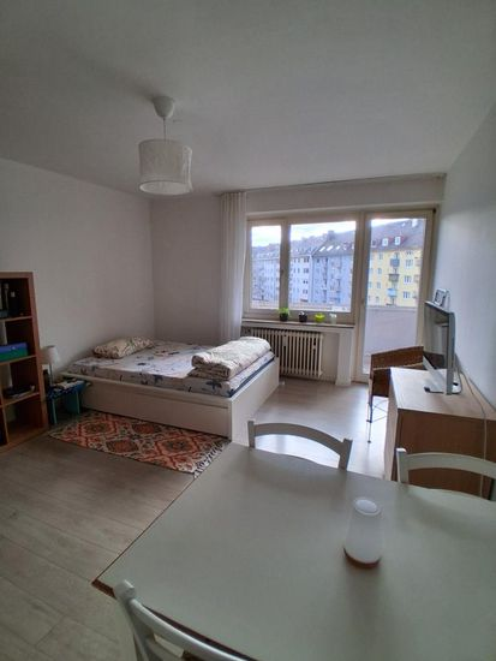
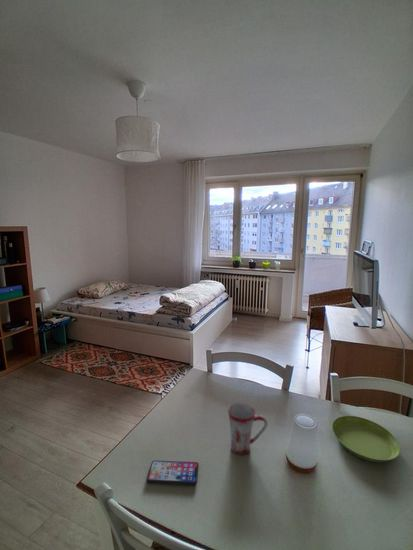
+ smartphone (173, 472)
+ saucer (363, 439)
+ mug (247, 429)
